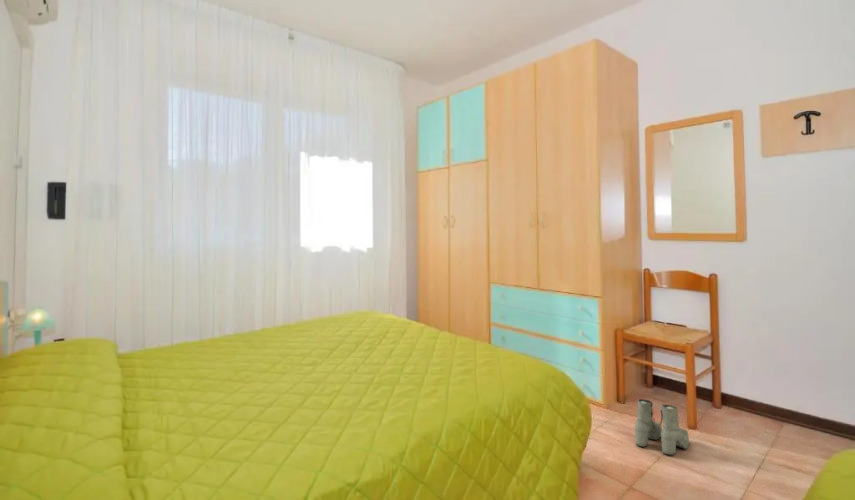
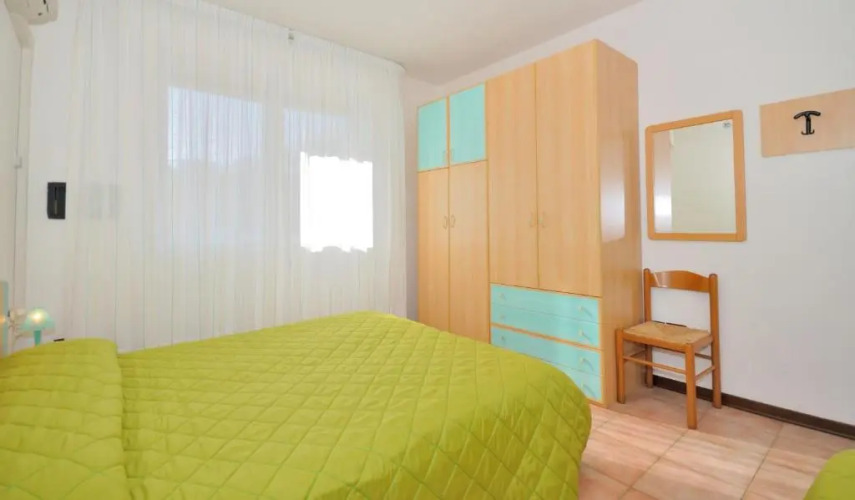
- boots (660, 422)
